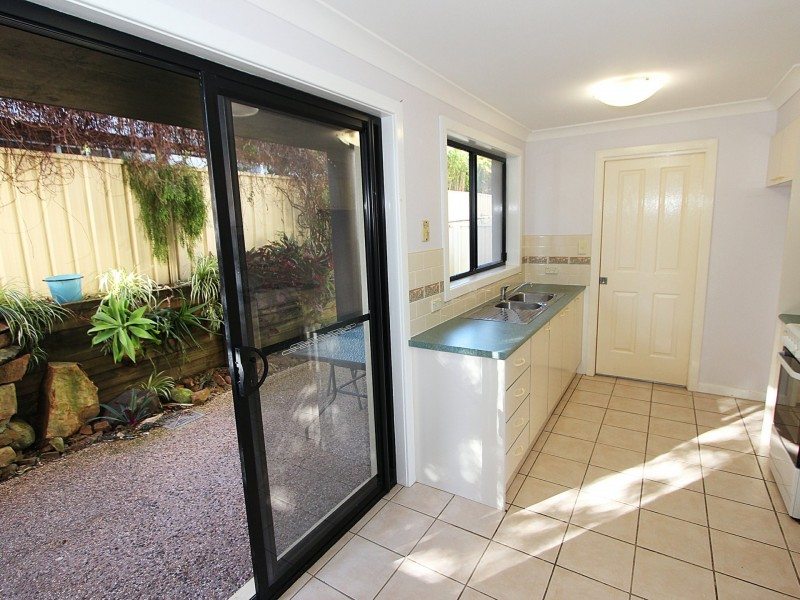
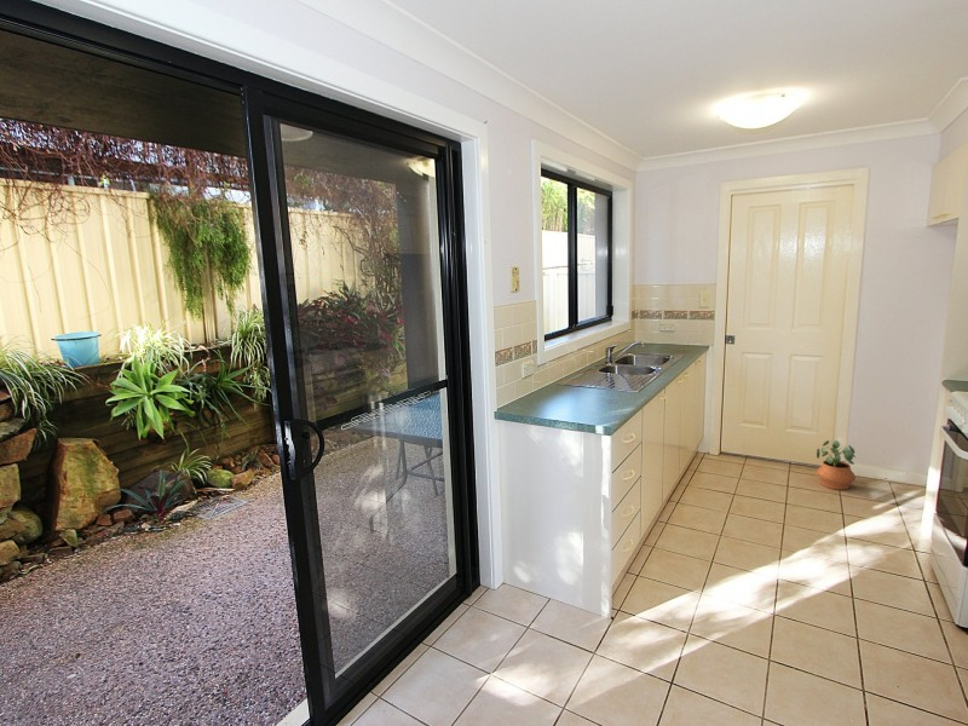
+ potted plant (835, 462)
